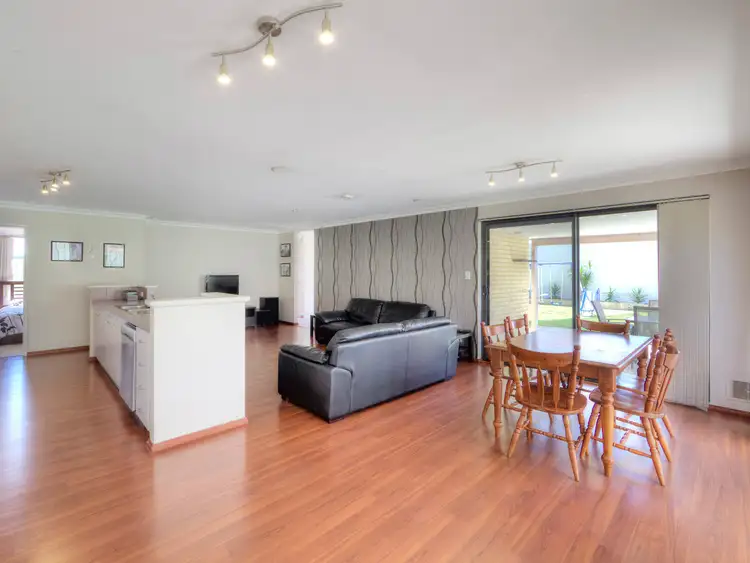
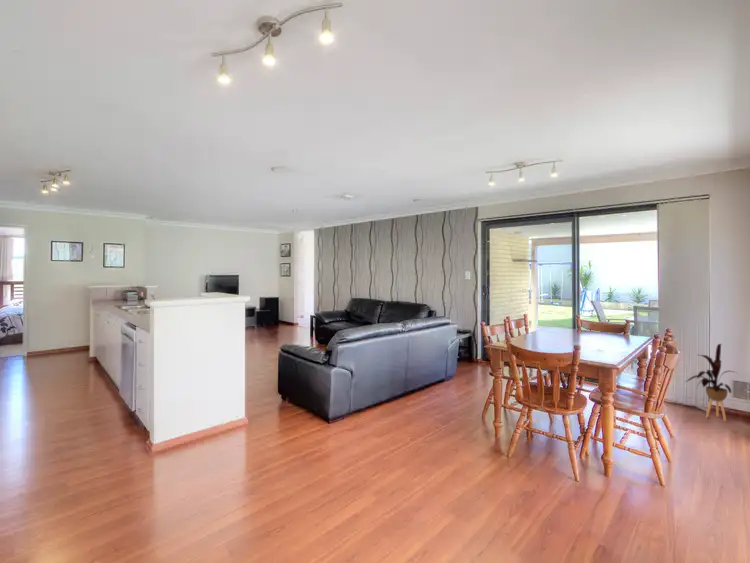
+ house plant (710, 380)
